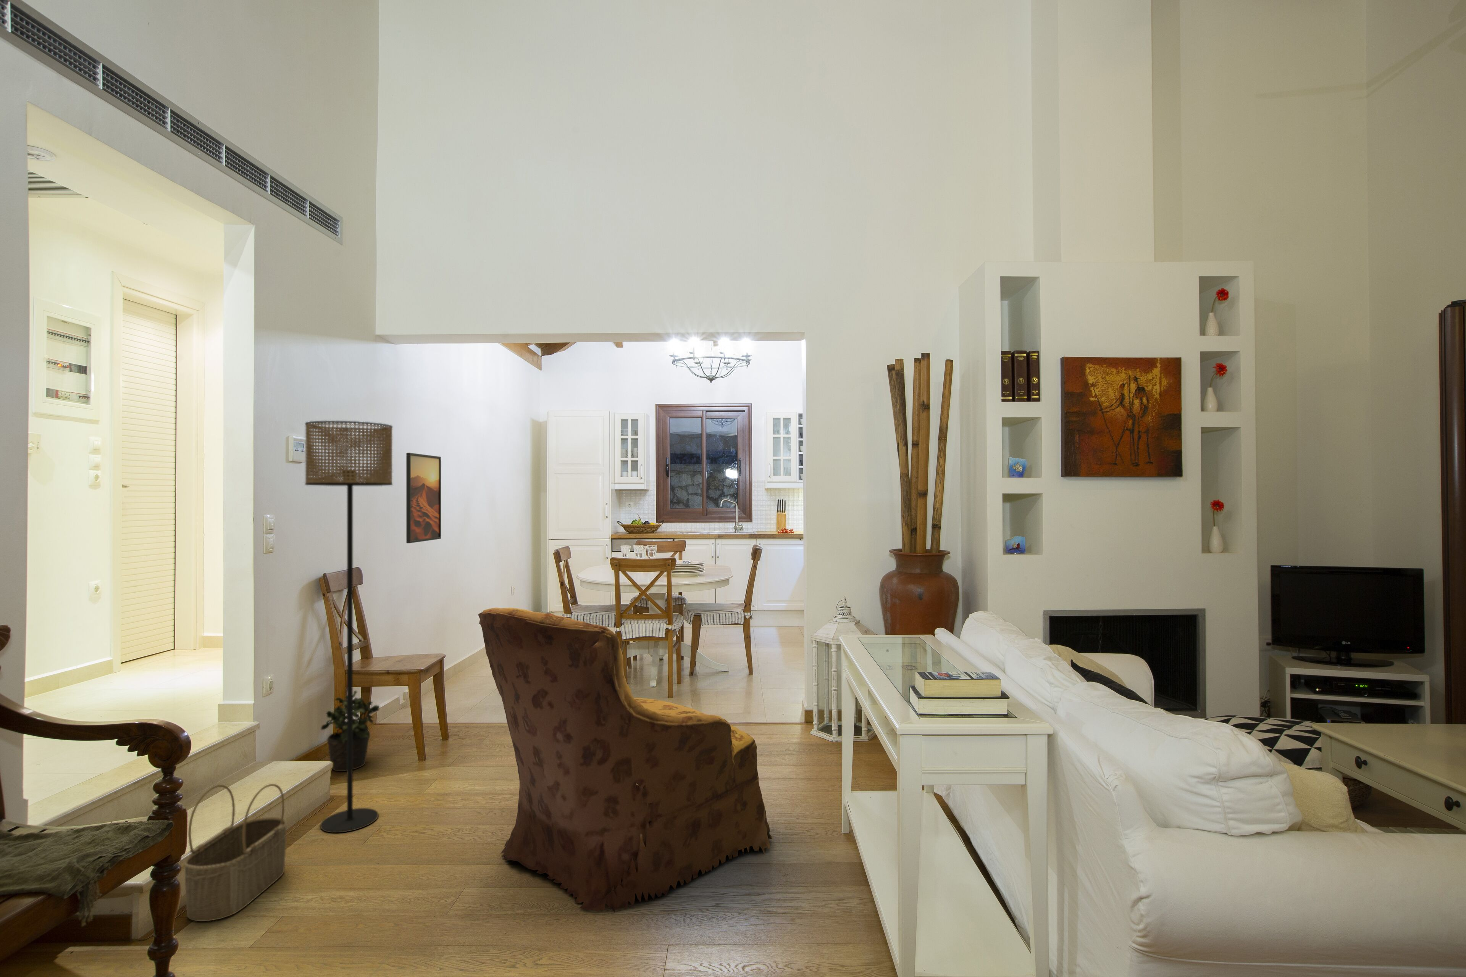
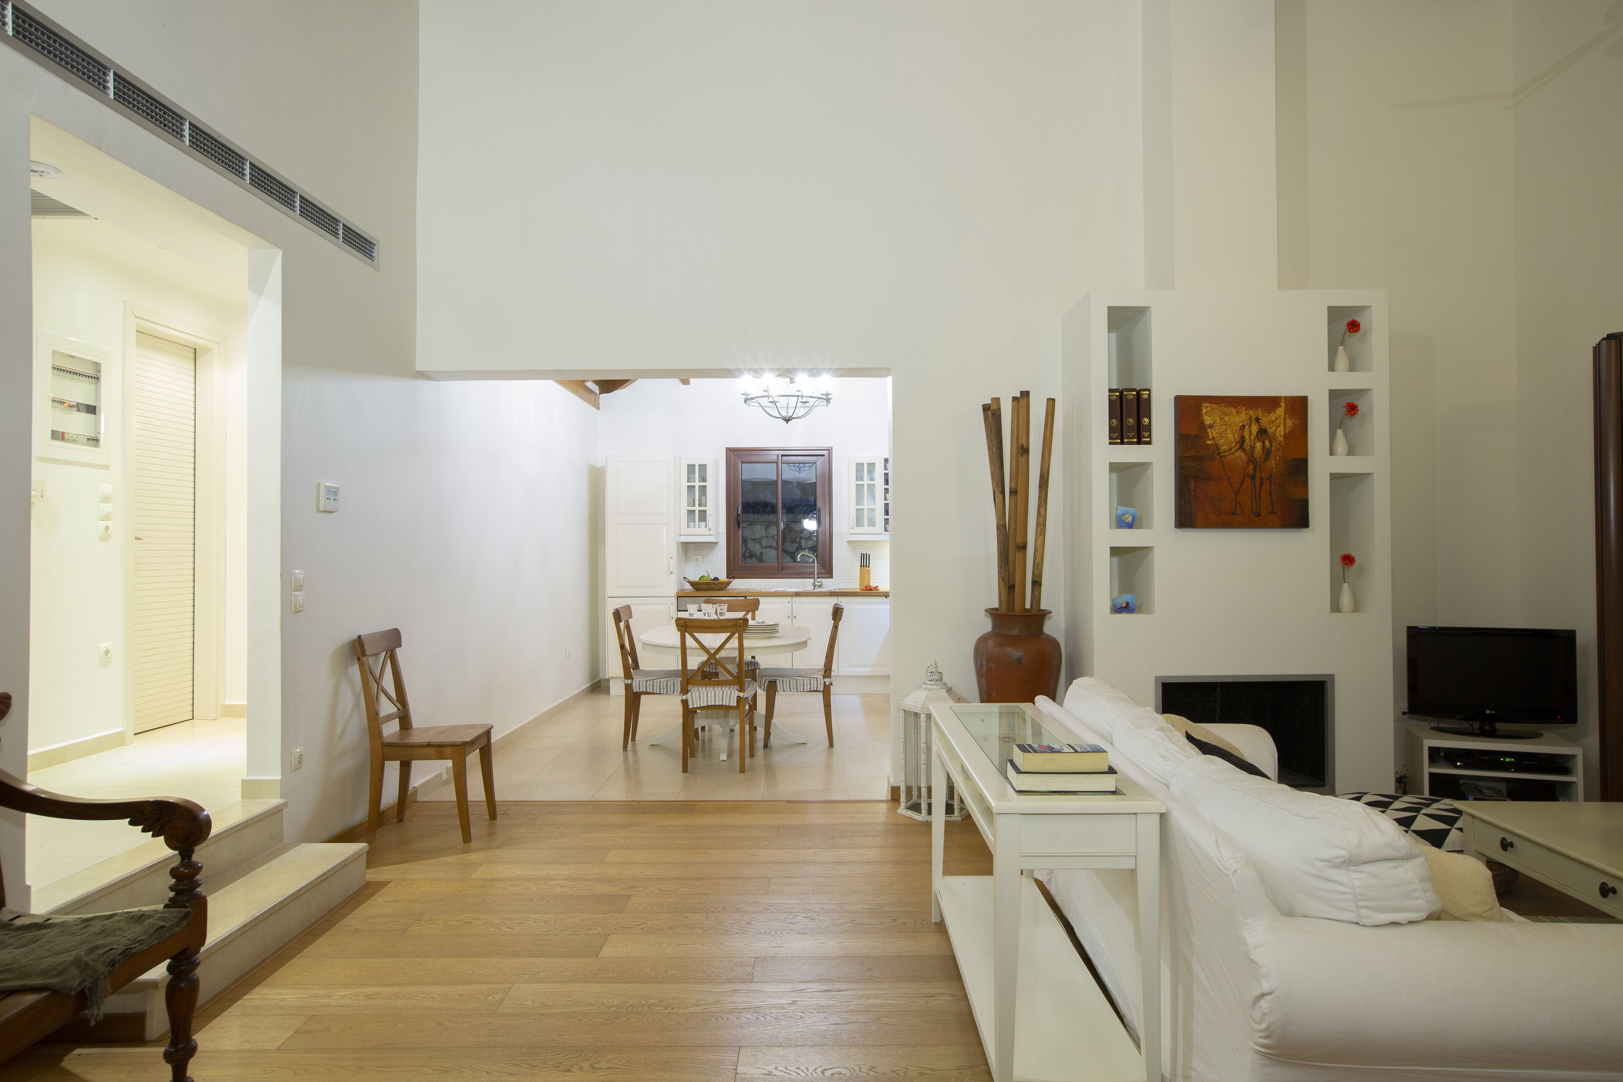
- floor lamp (350, 622)
- potted plant (352, 728)
- armchair (612, 720)
- wicker basket (239, 840)
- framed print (424, 497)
